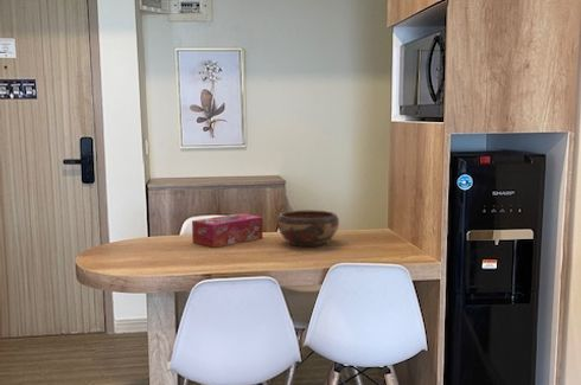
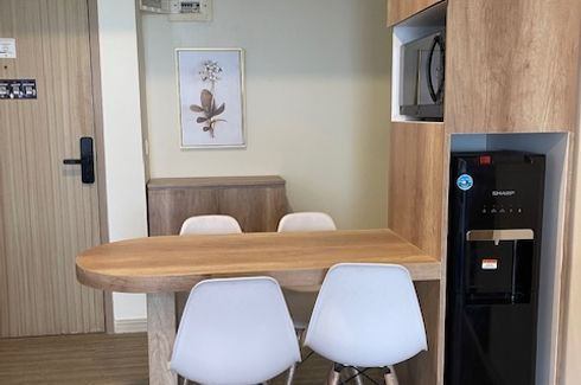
- tissue box (228, 229)
- decorative bowl (307, 227)
